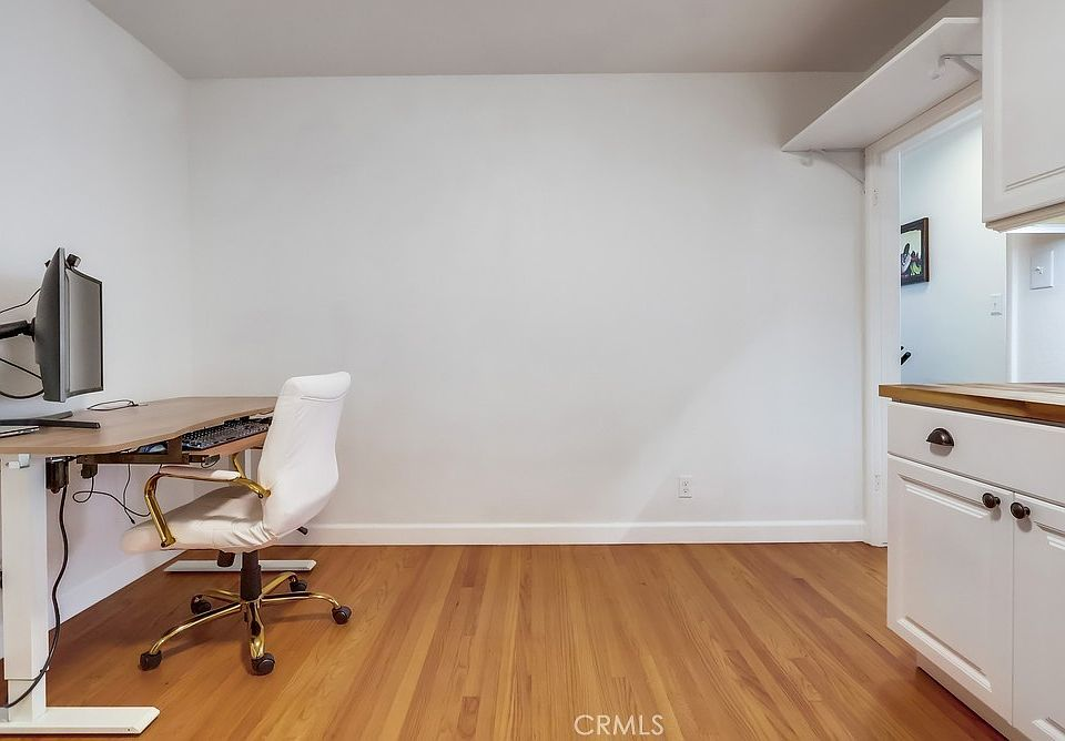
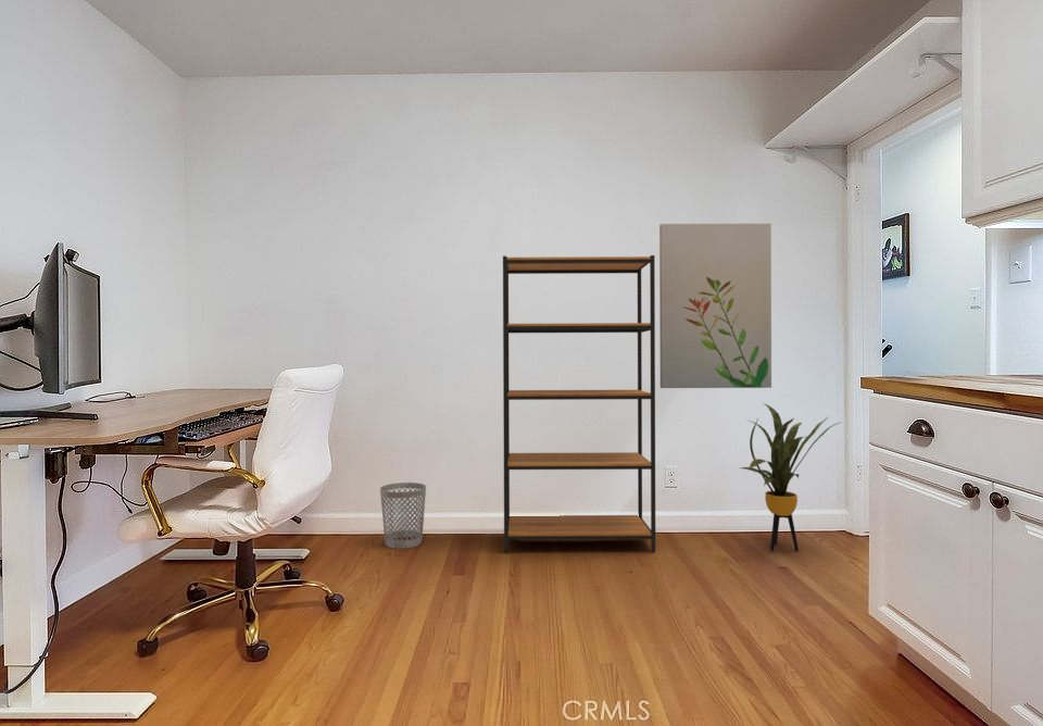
+ wastebasket (403, 514)
+ house plant (784, 476)
+ wall art (715, 305)
+ bookshelf (576, 399)
